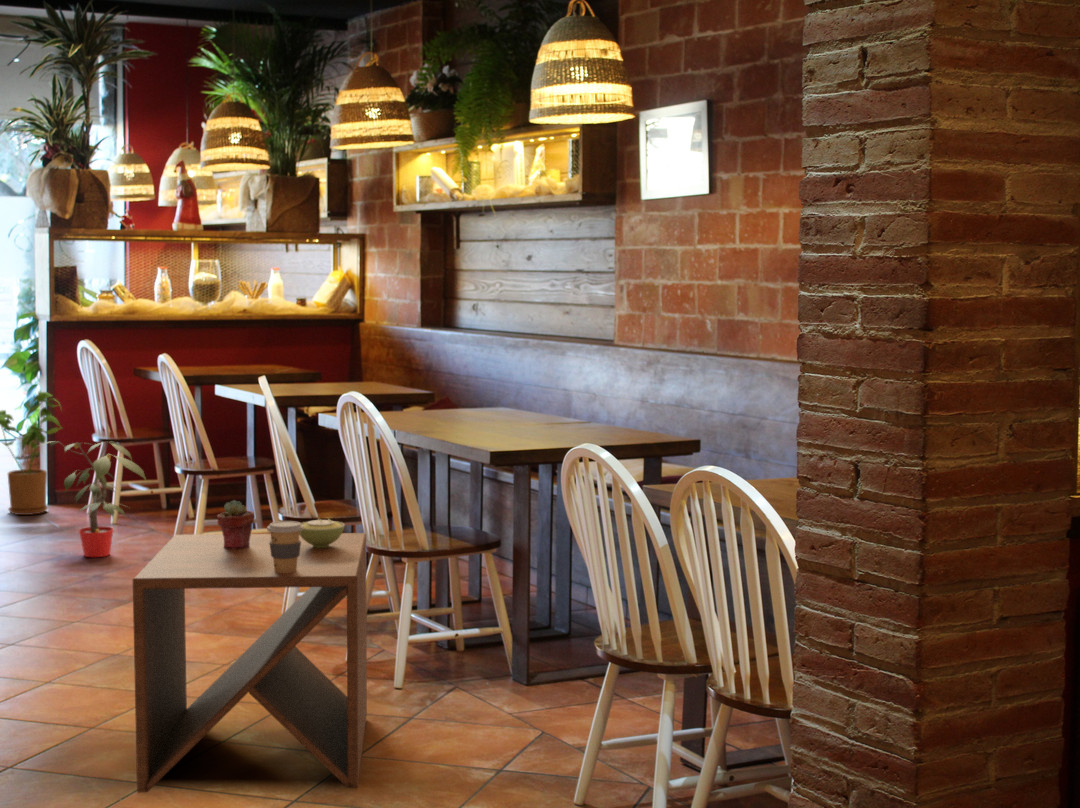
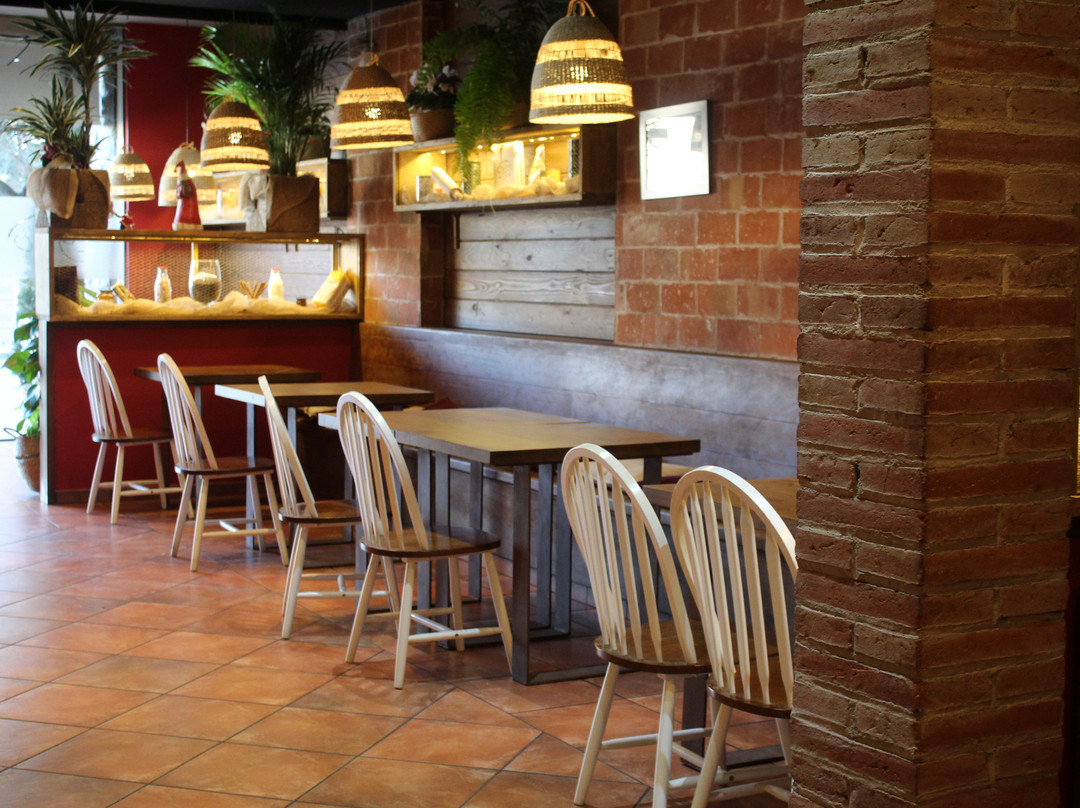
- side table (260, 653)
- potted plant (93, 498)
- sugar bowl (320, 531)
- coffee cup (285, 546)
- house plant (31, 452)
- potted succulent (235, 522)
